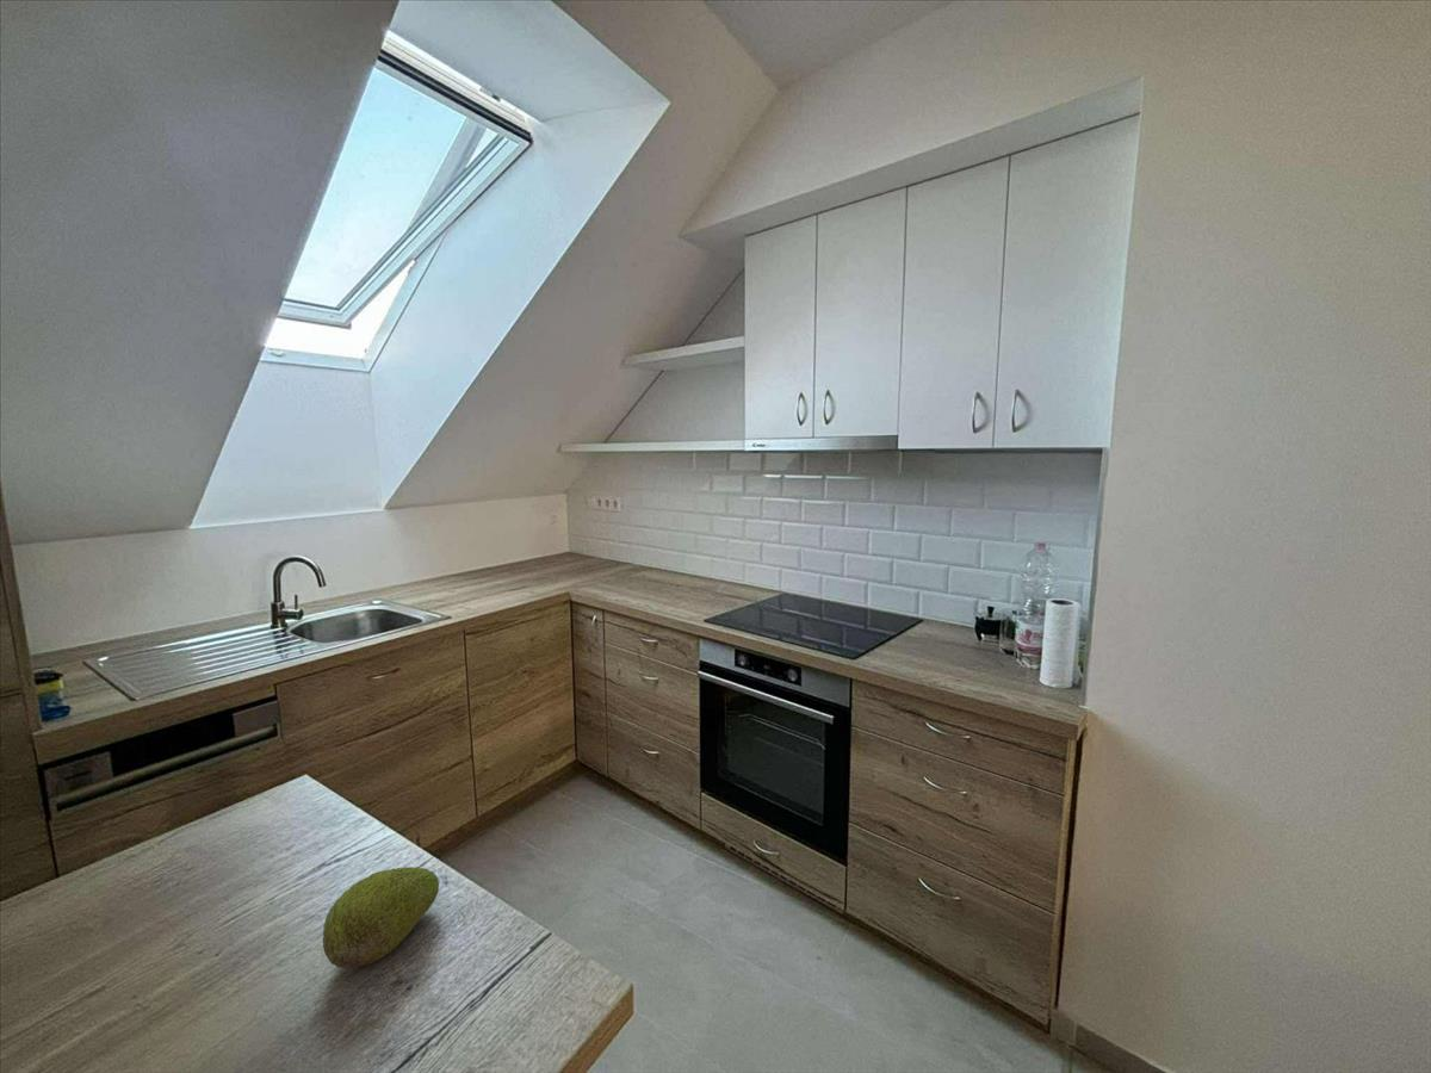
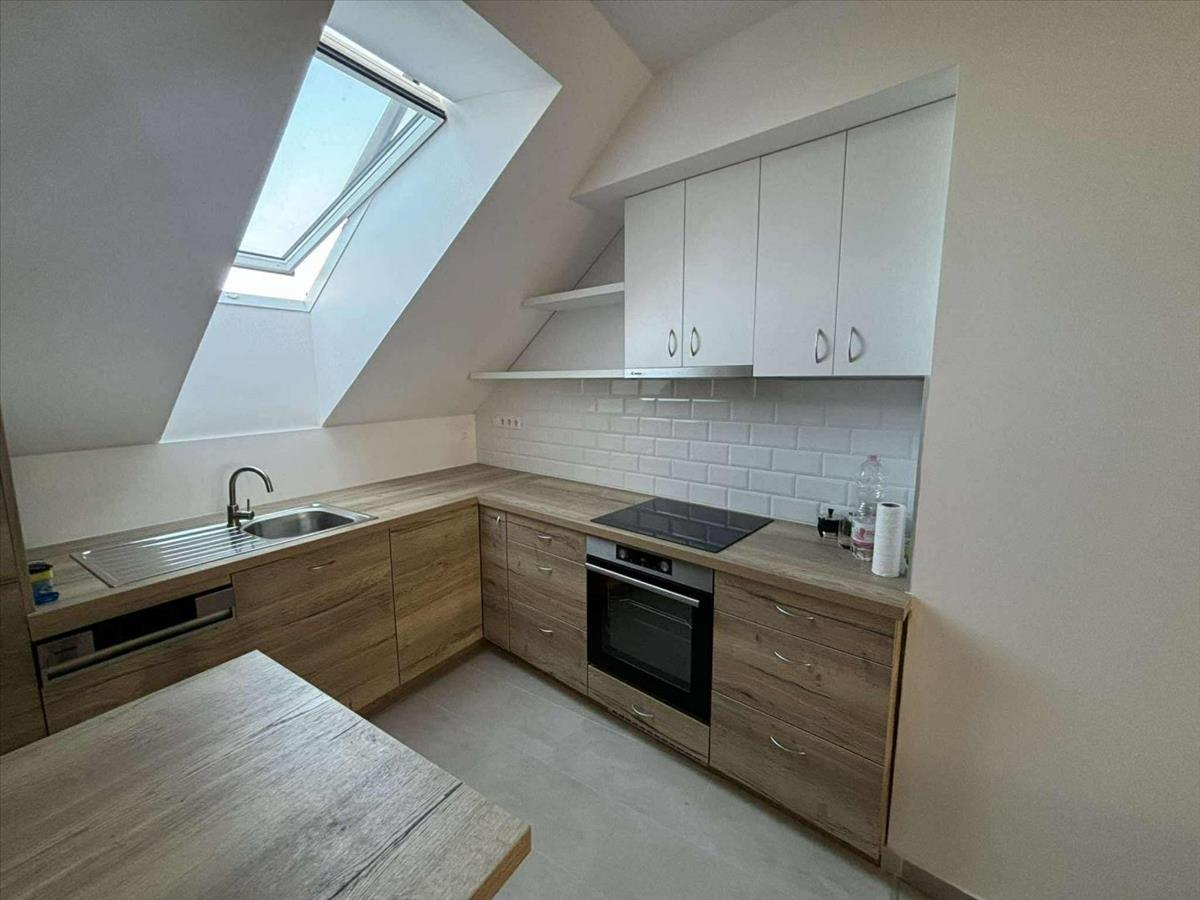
- fruit (383, 907)
